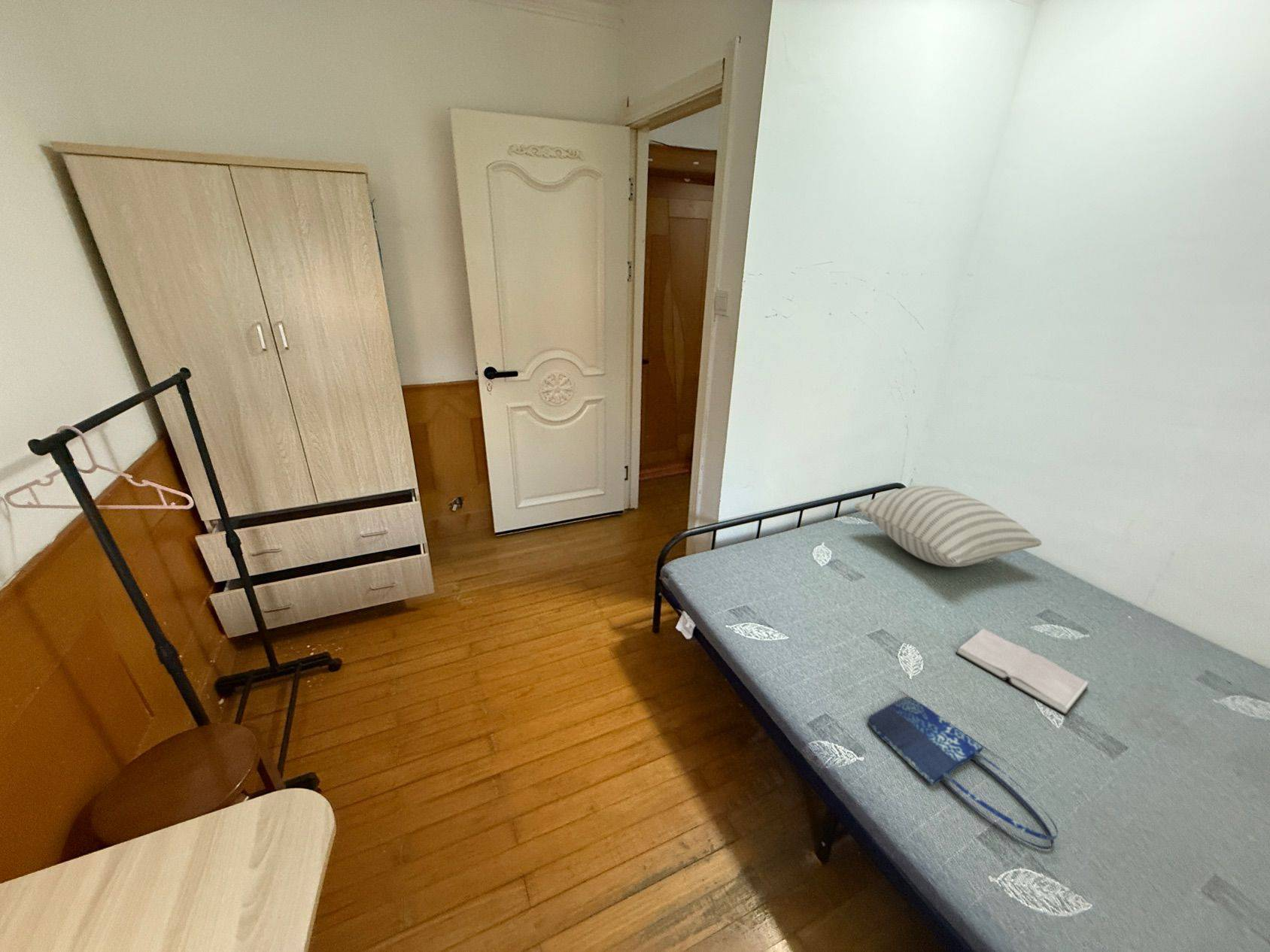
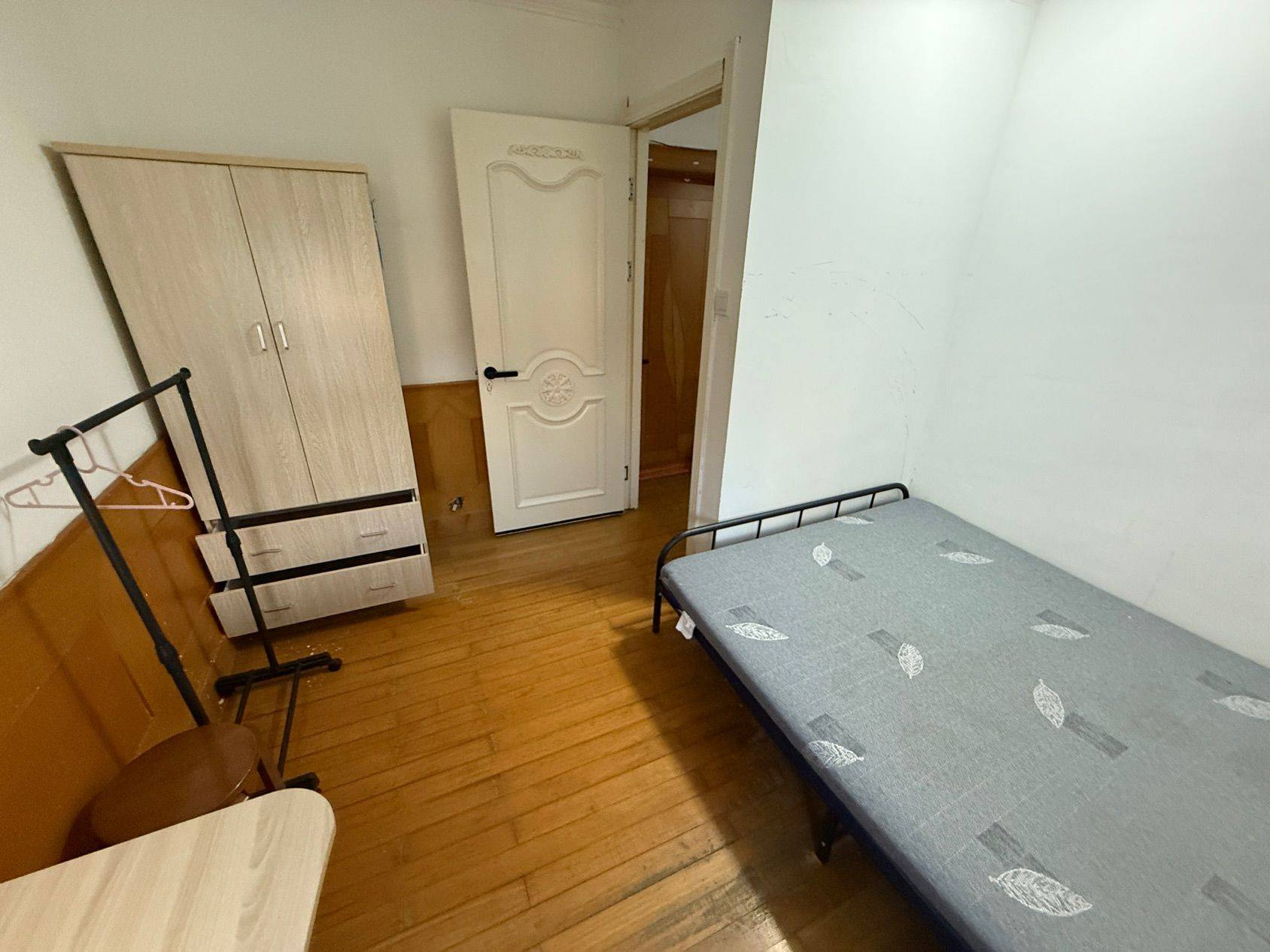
- shopping bag (959, 763)
- hardback book (1020, 665)
- pillow (942, 523)
